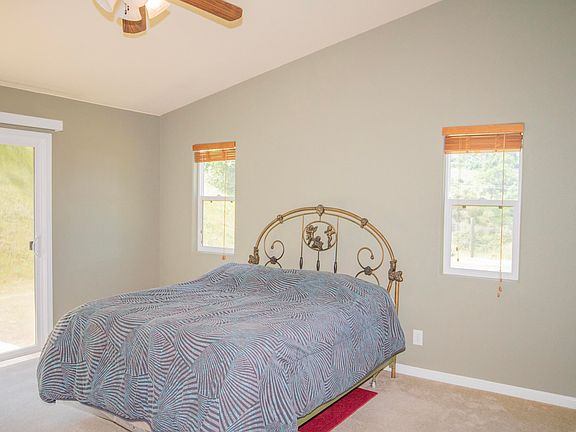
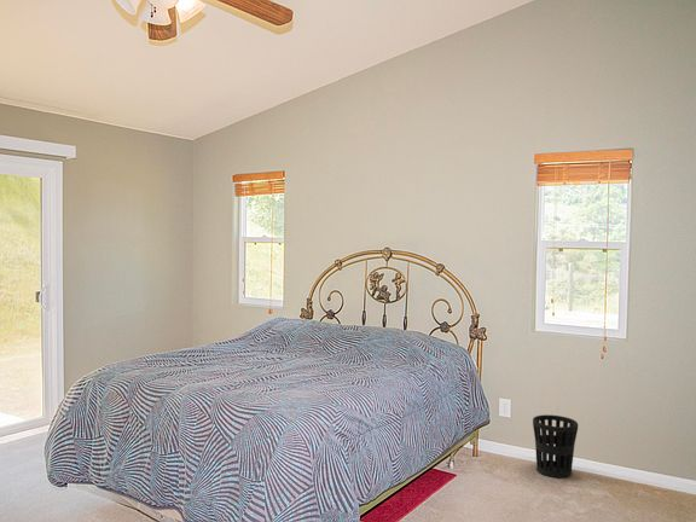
+ wastebasket (553, 446)
